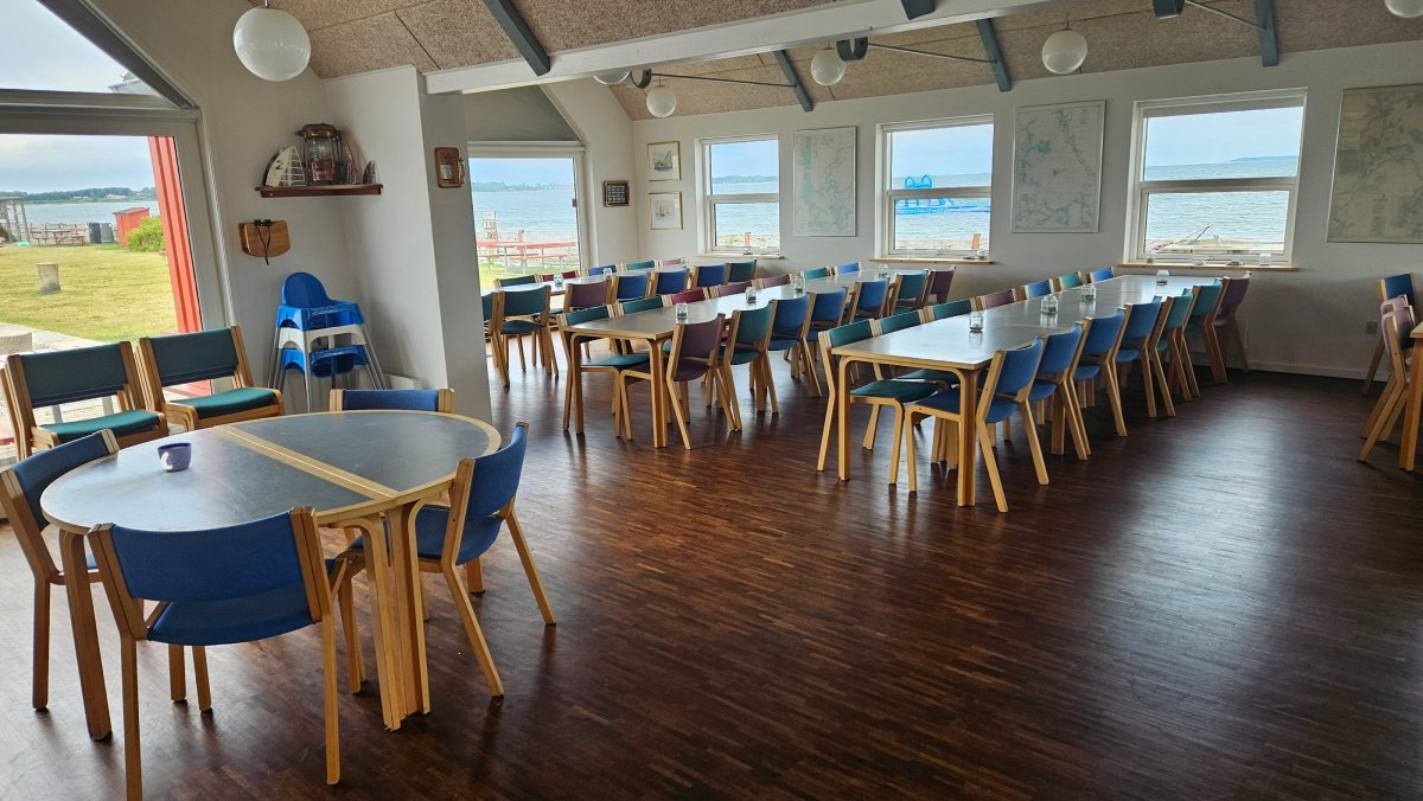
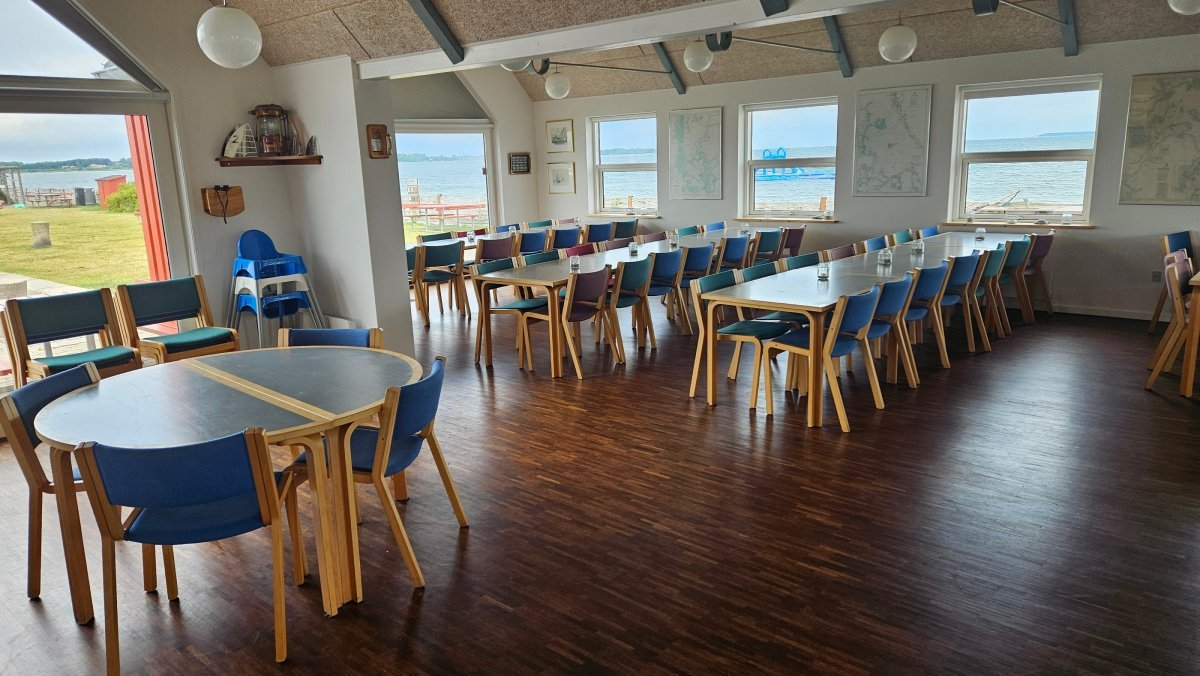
- cup (173, 457)
